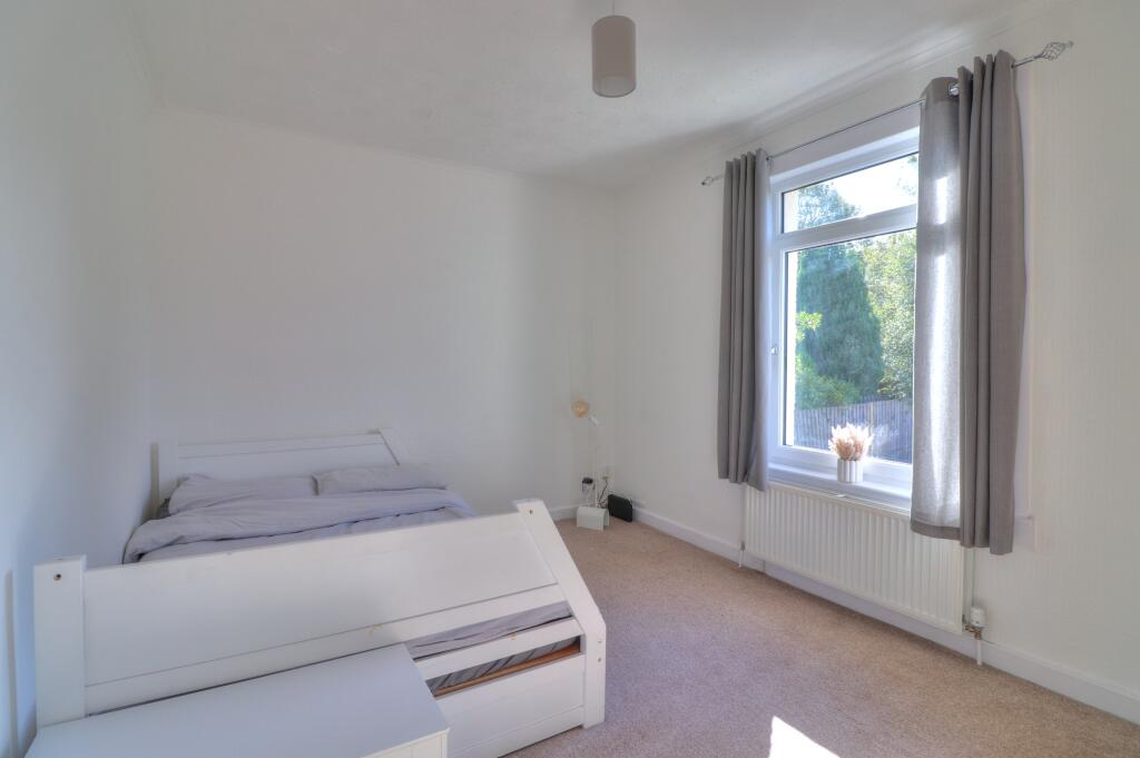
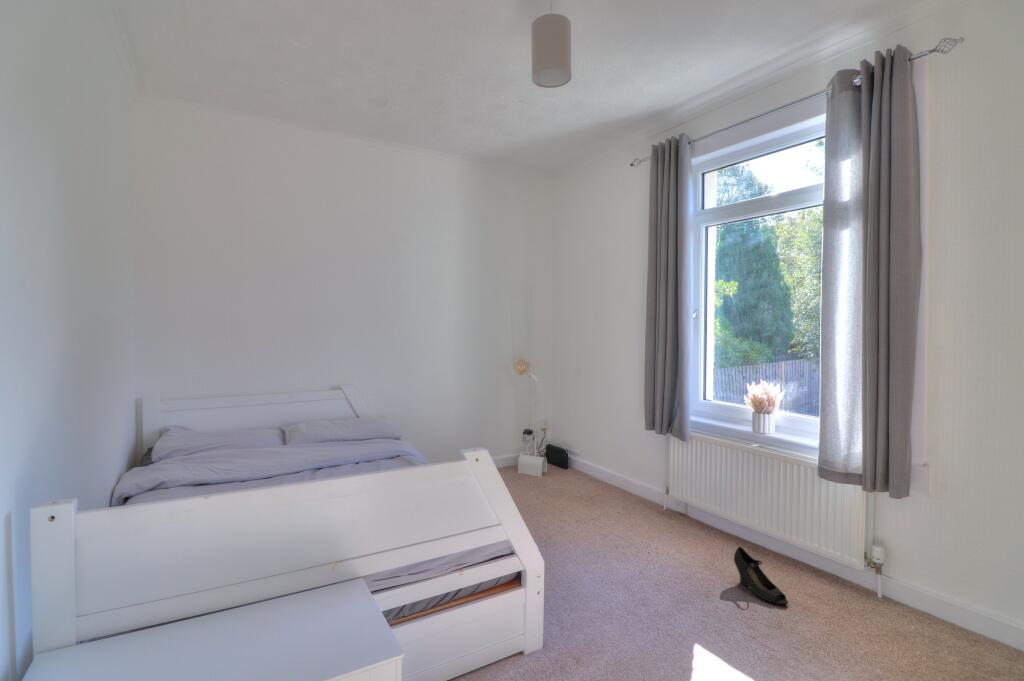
+ shoe (759, 574)
